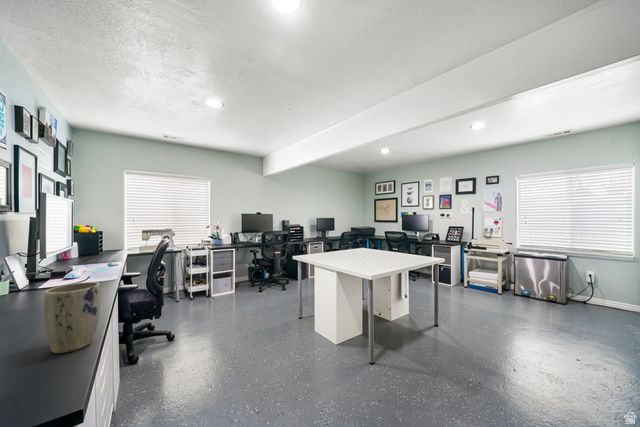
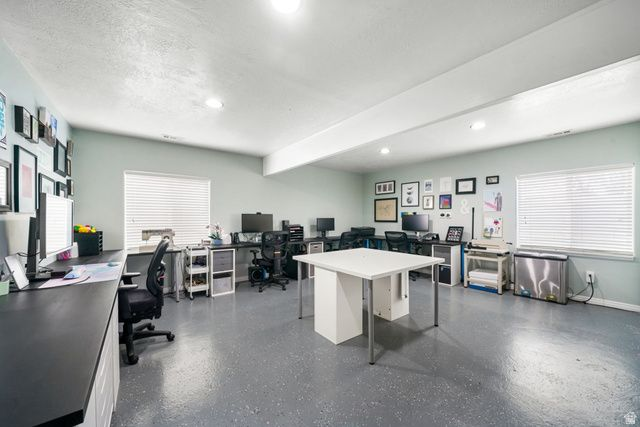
- plant pot (73, 316)
